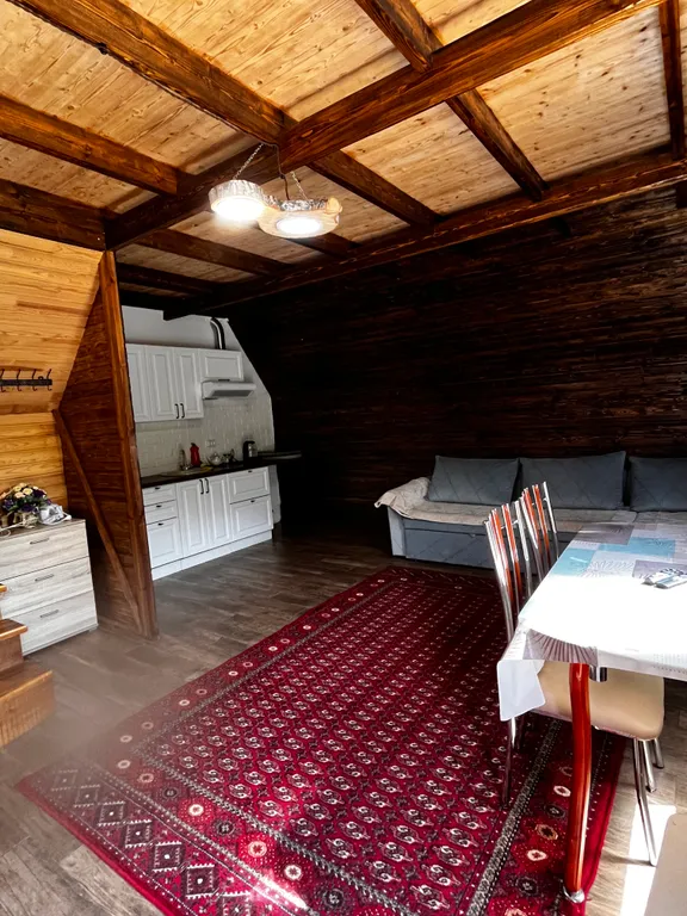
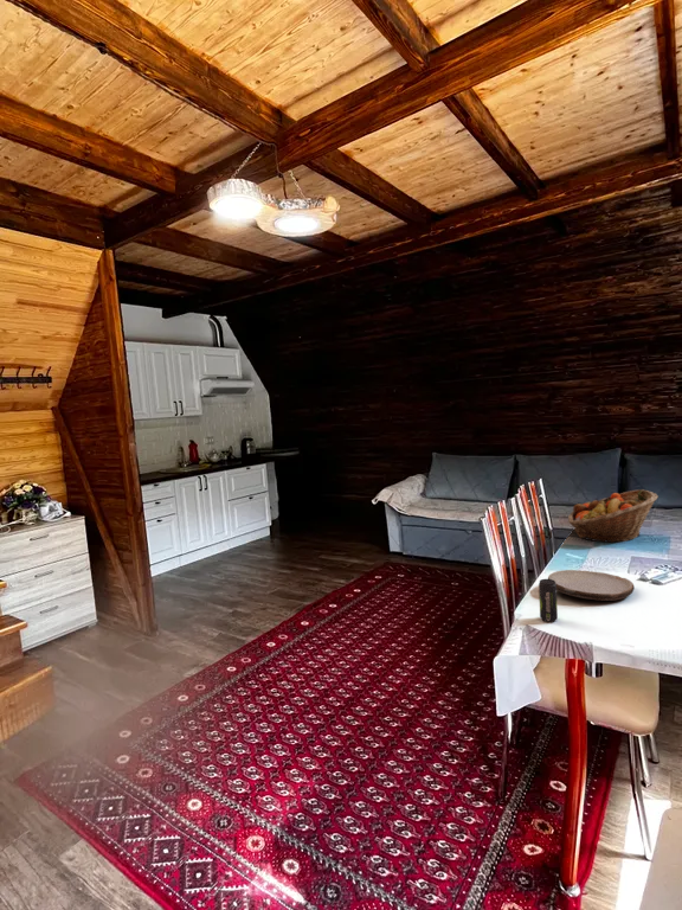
+ plate (590, 584)
+ beverage can (547, 600)
+ fruit basket (611, 513)
